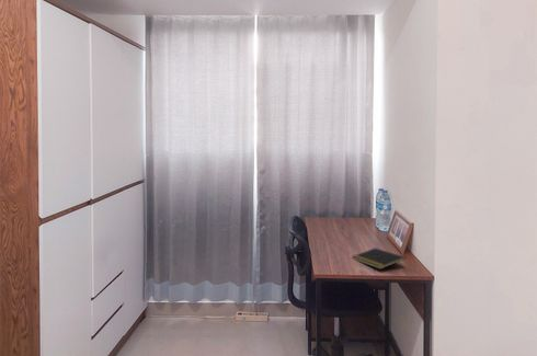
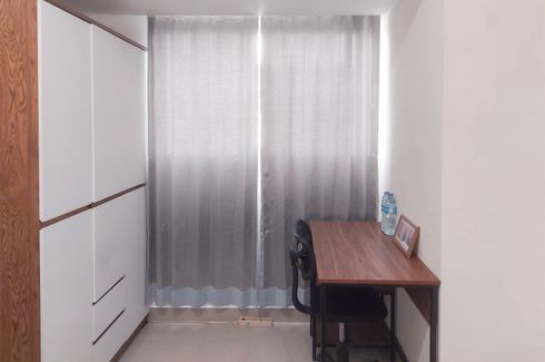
- notepad (377, 257)
